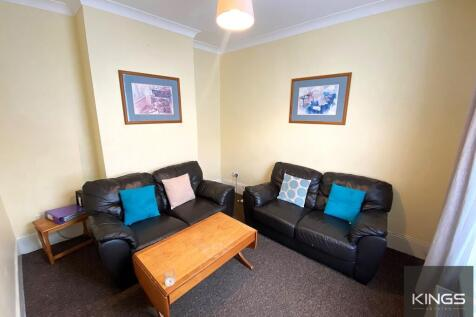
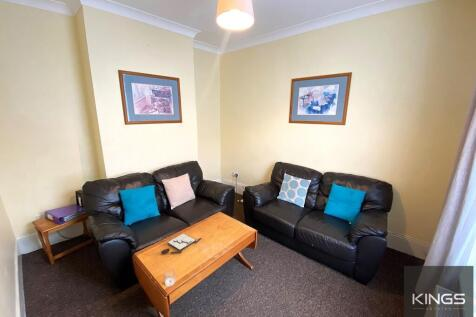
+ board game (179, 242)
